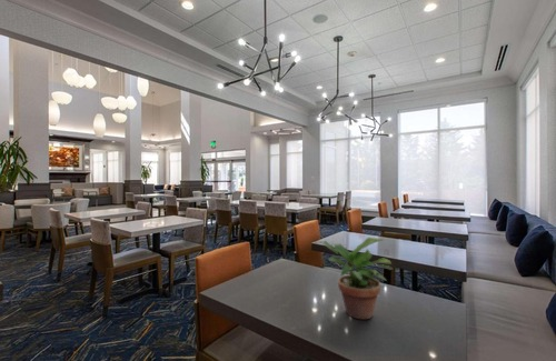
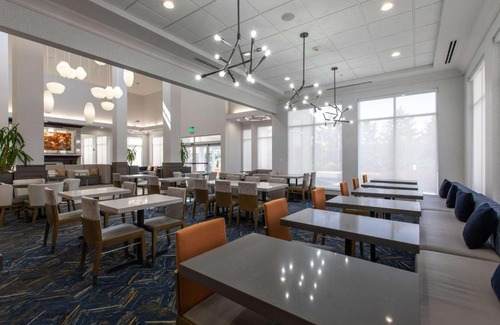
- potted plant (351, 277)
